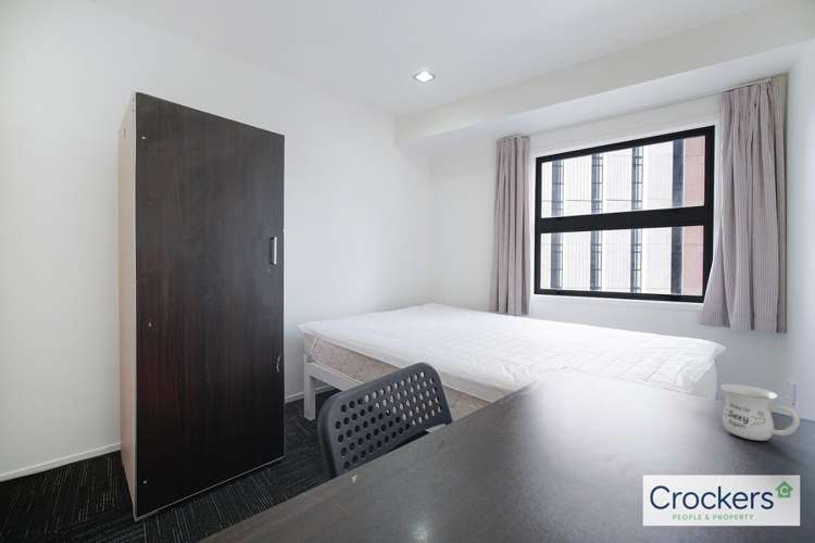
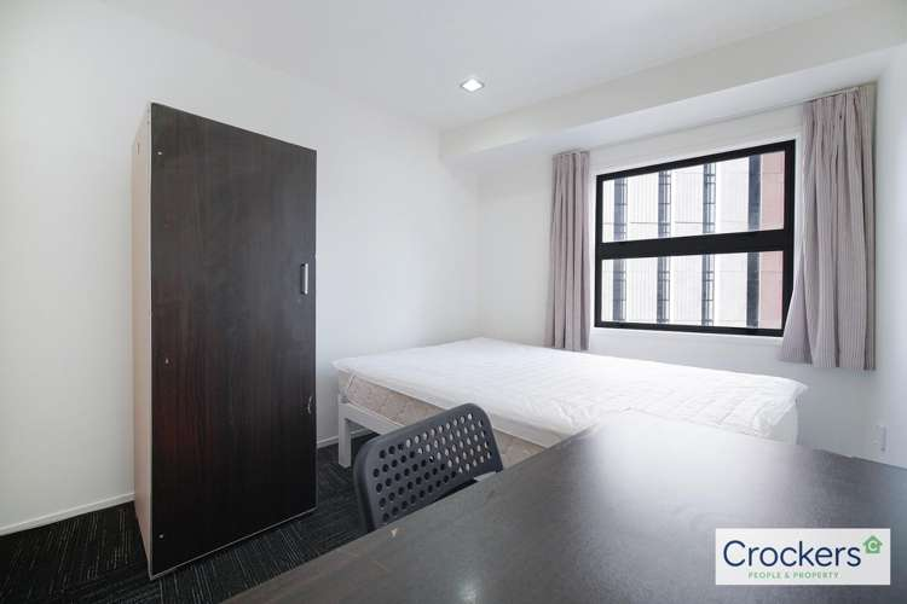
- mug (757, 416)
